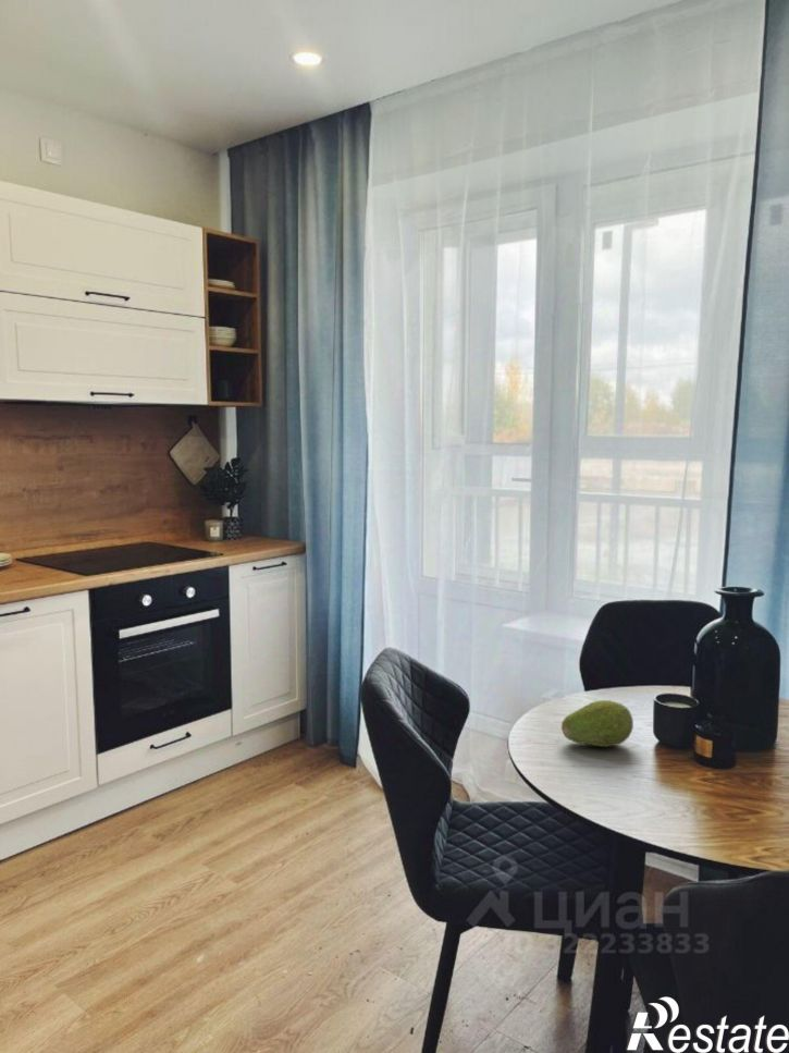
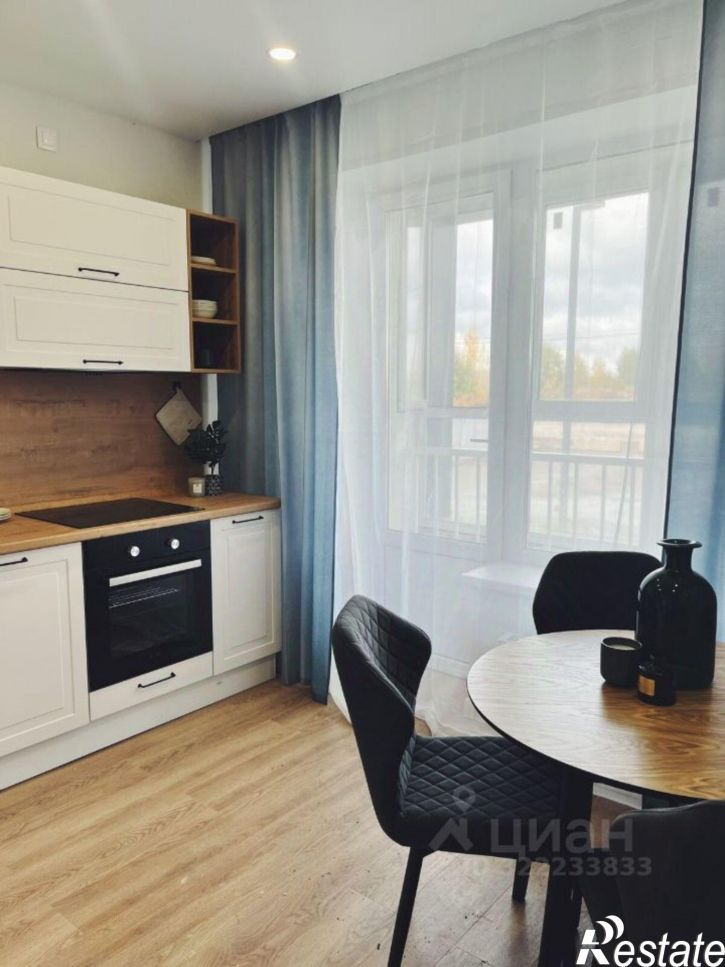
- fruit (597, 723)
